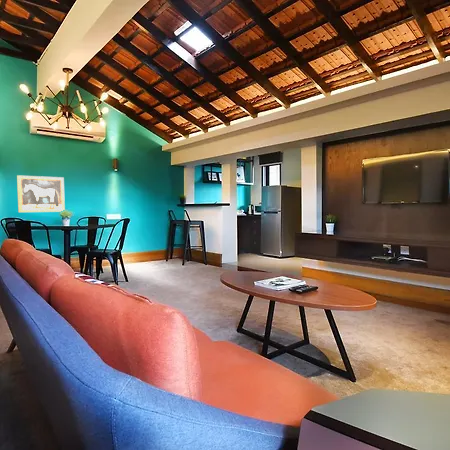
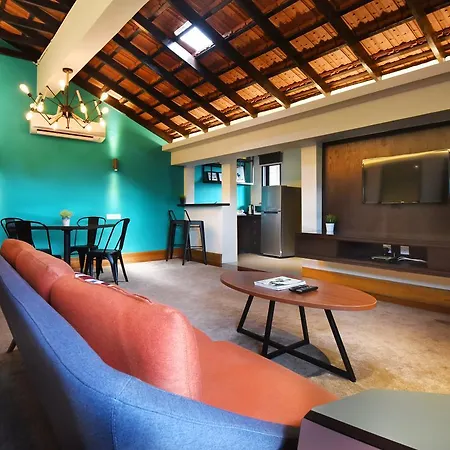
- wall art (41, 194)
